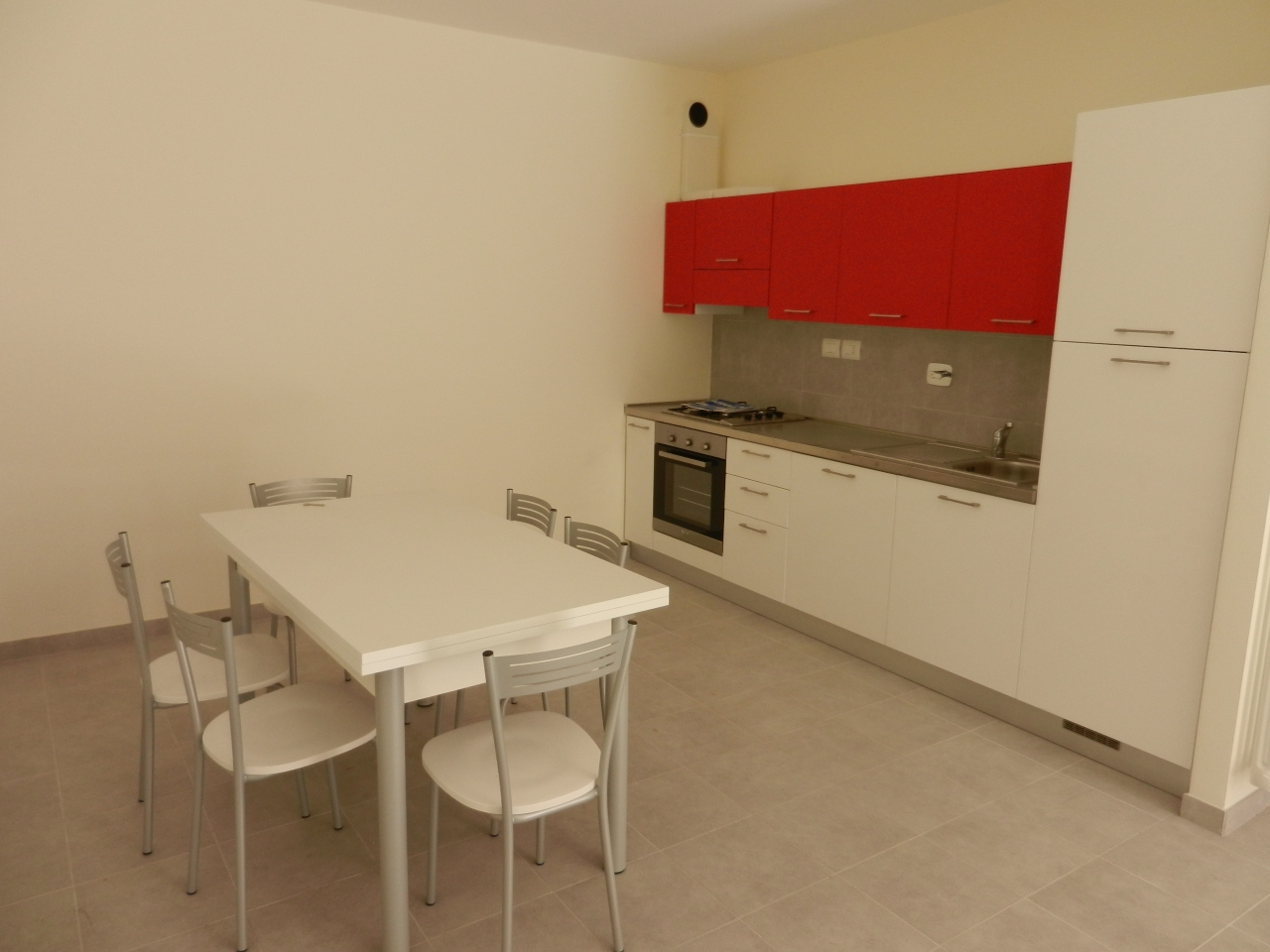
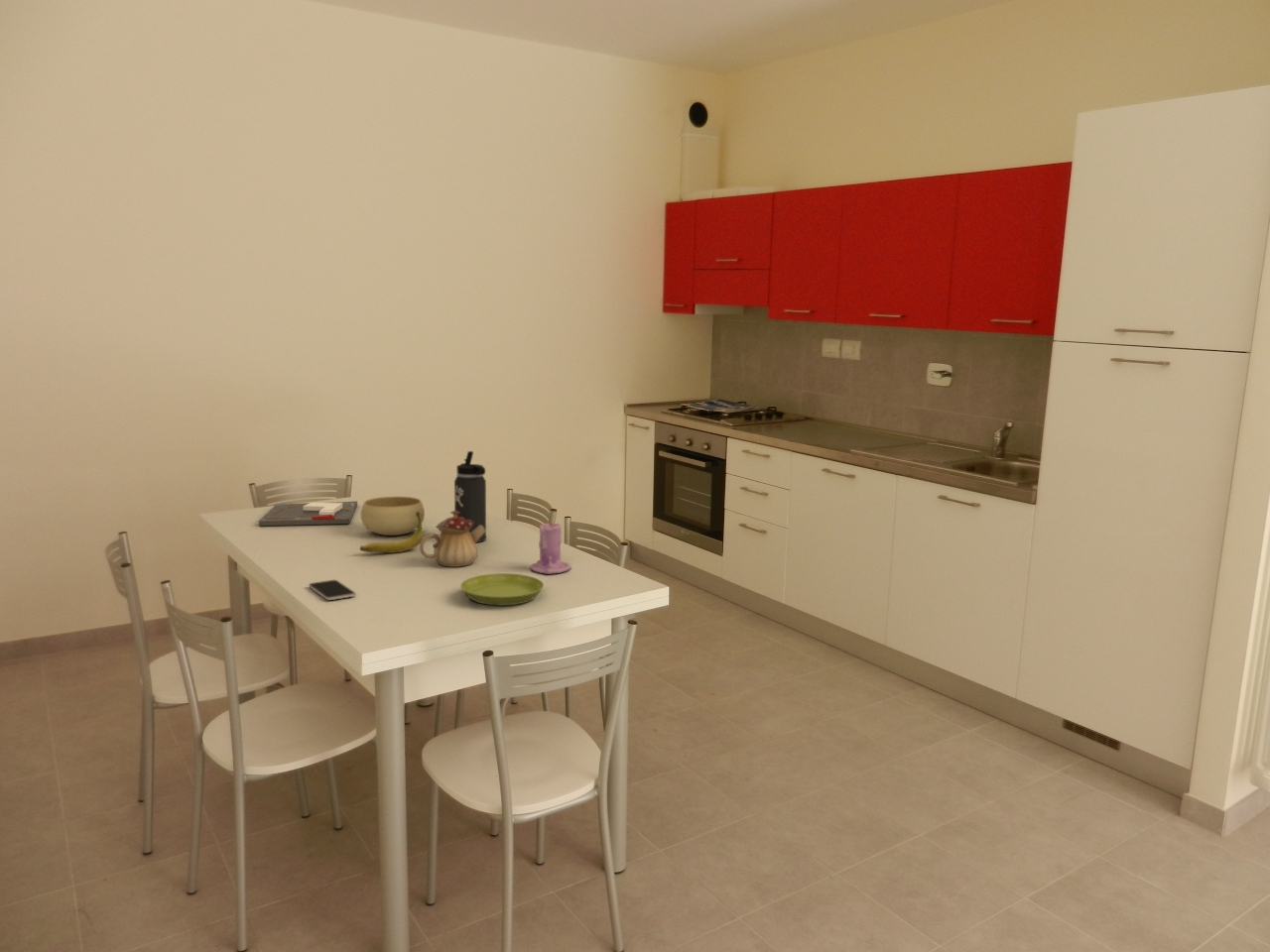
+ board game (313, 511)
+ smartphone (331, 589)
+ candle (551, 542)
+ thermos bottle (472, 496)
+ teapot (452, 536)
+ saucer (502, 590)
+ banana (392, 542)
+ bowl (393, 517)
